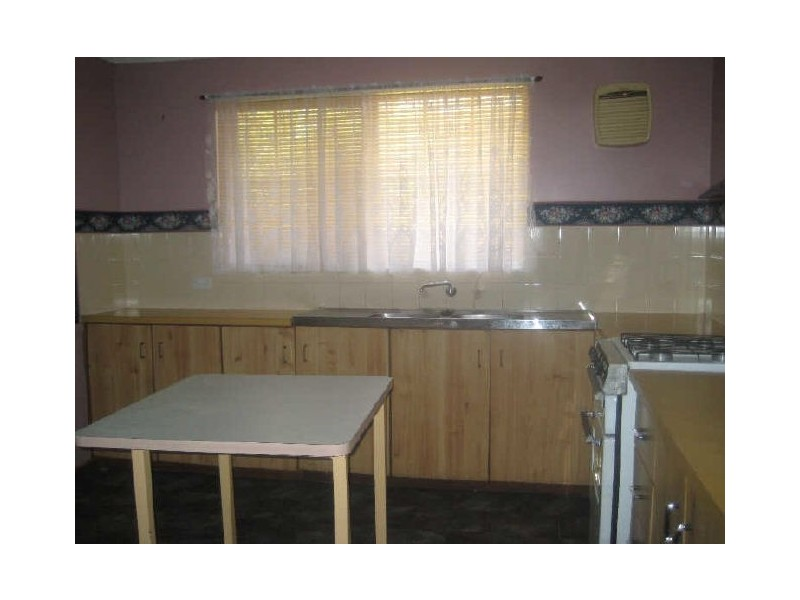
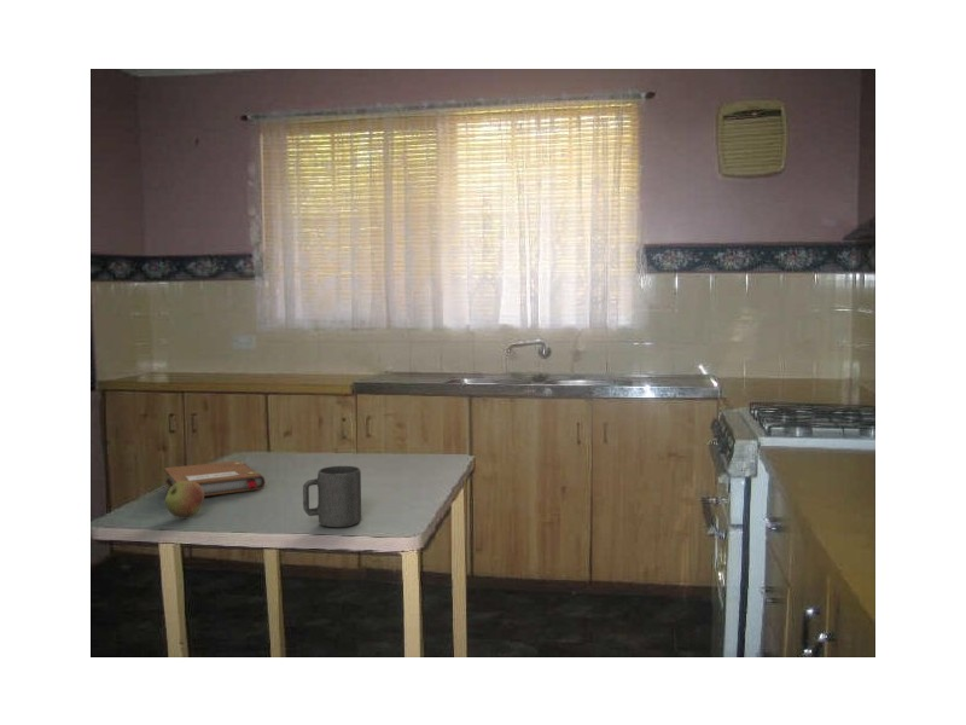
+ mug (332, 497)
+ apple (185, 499)
+ notebook (214, 478)
